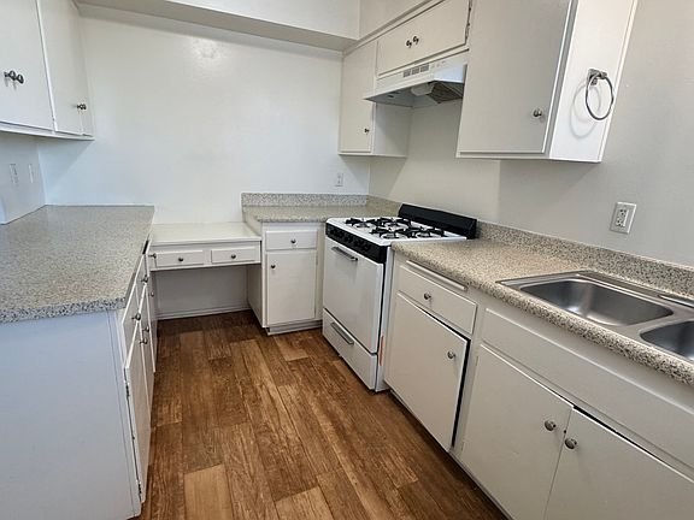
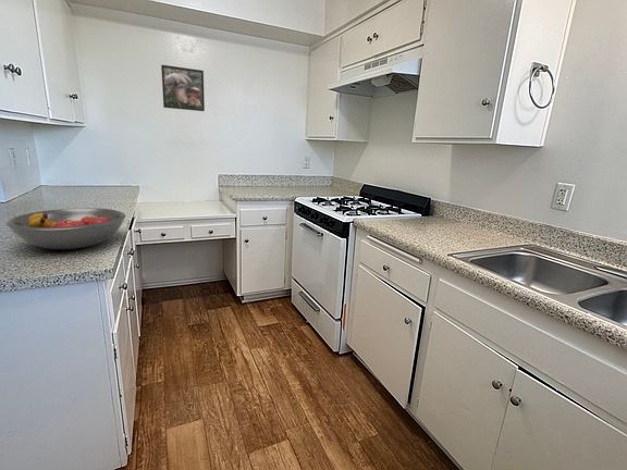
+ fruit bowl (72, 226)
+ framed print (183, 88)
